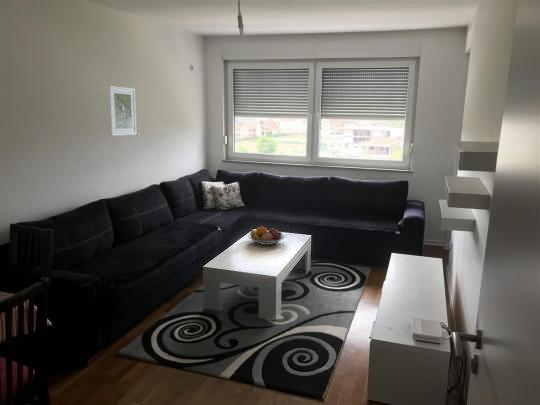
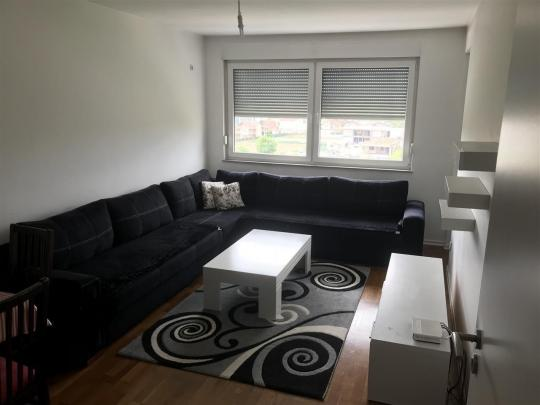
- fruit bowl (266, 234)
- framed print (122, 111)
